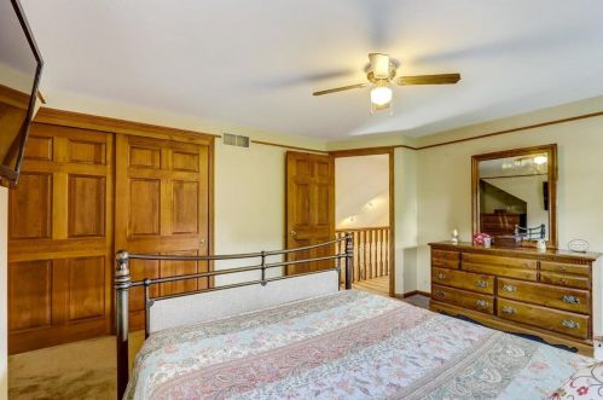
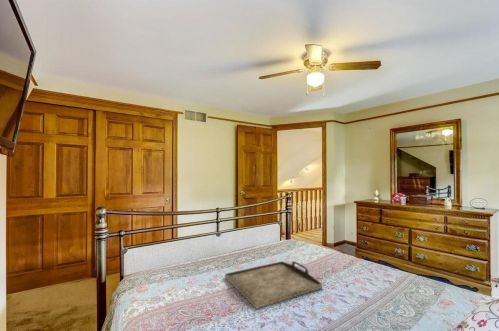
+ serving tray (271, 276)
